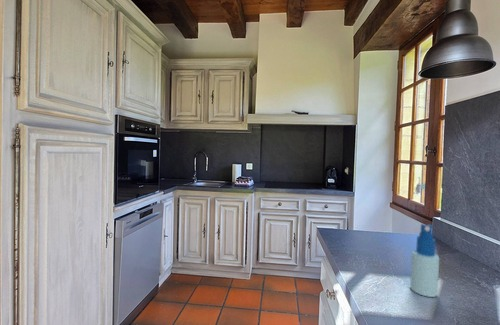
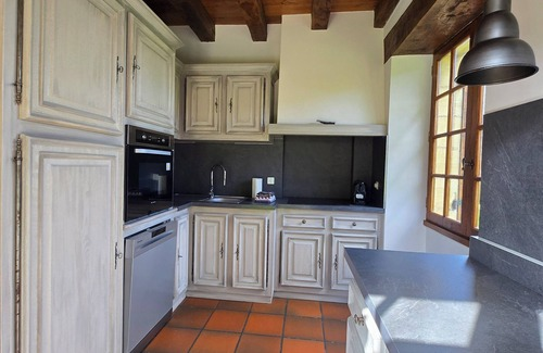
- spray bottle (425, 257)
